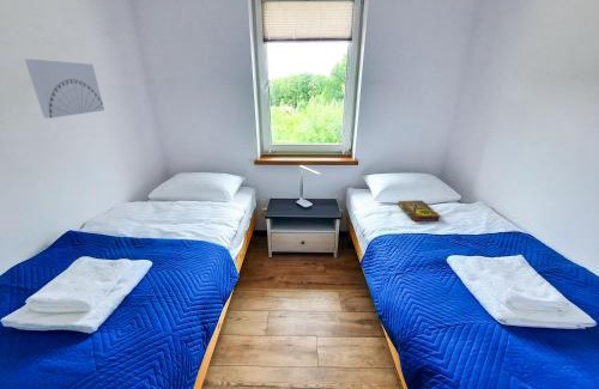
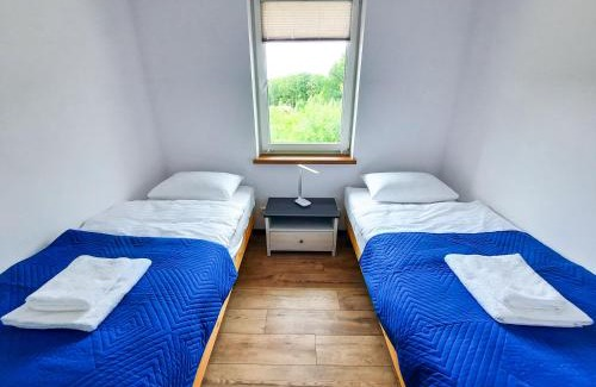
- wall art (69, 89)
- book (417, 209)
